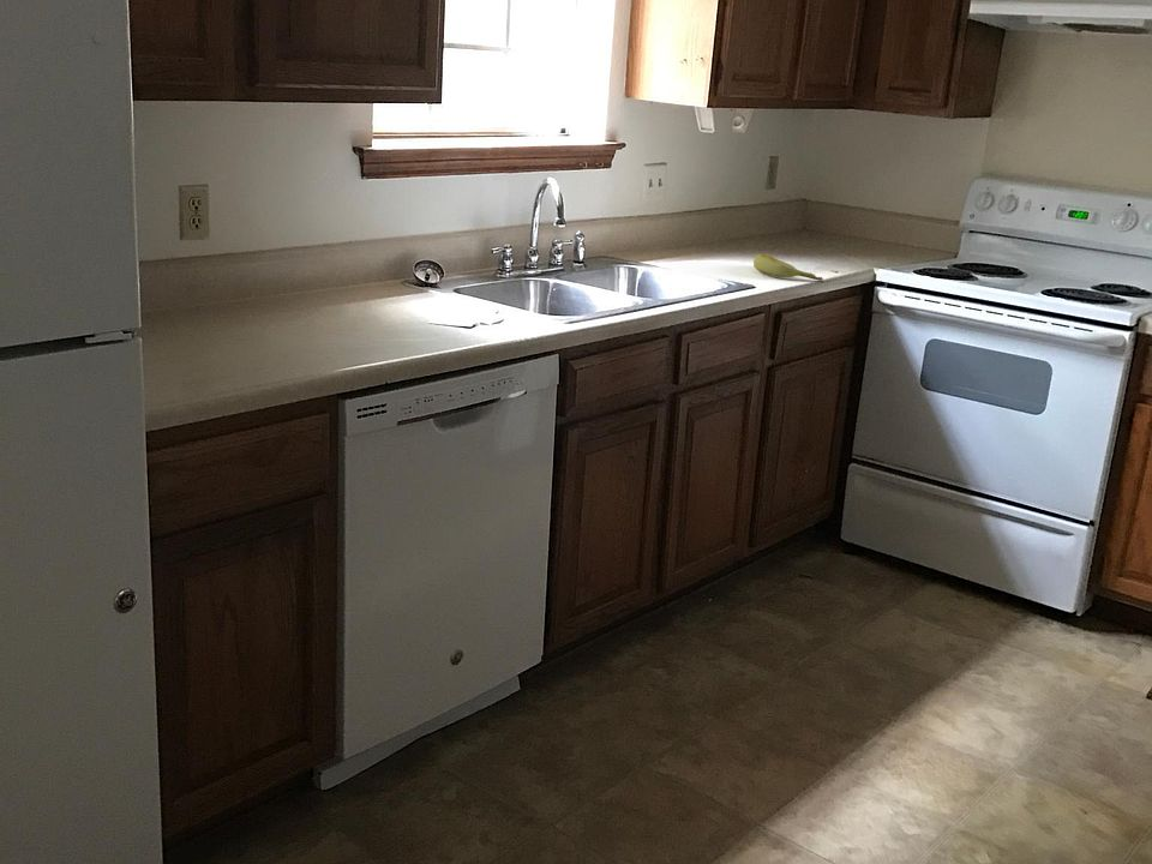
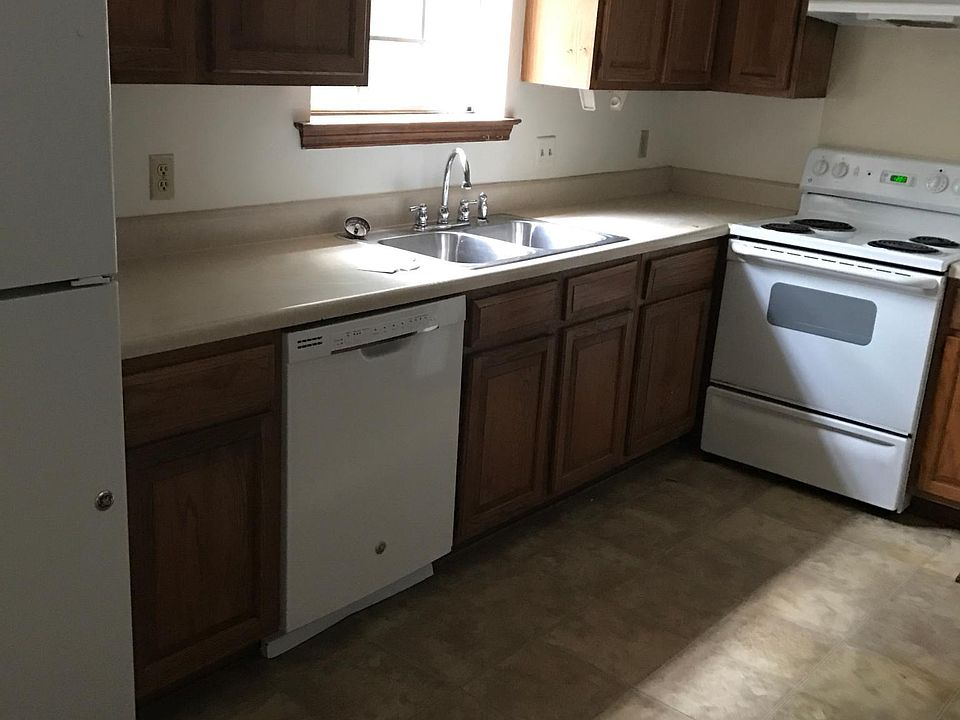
- banana (787, 265)
